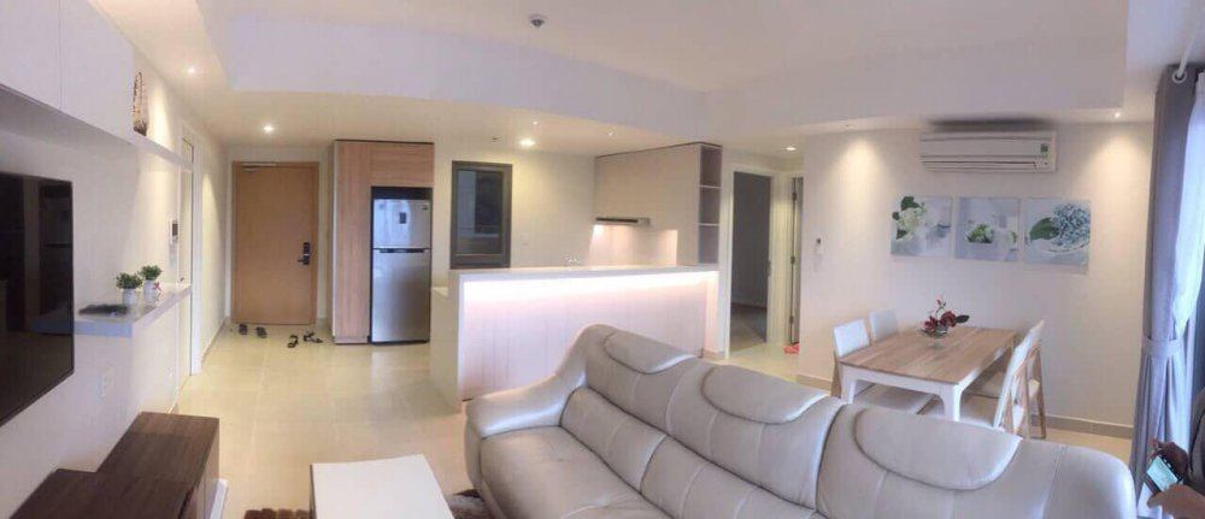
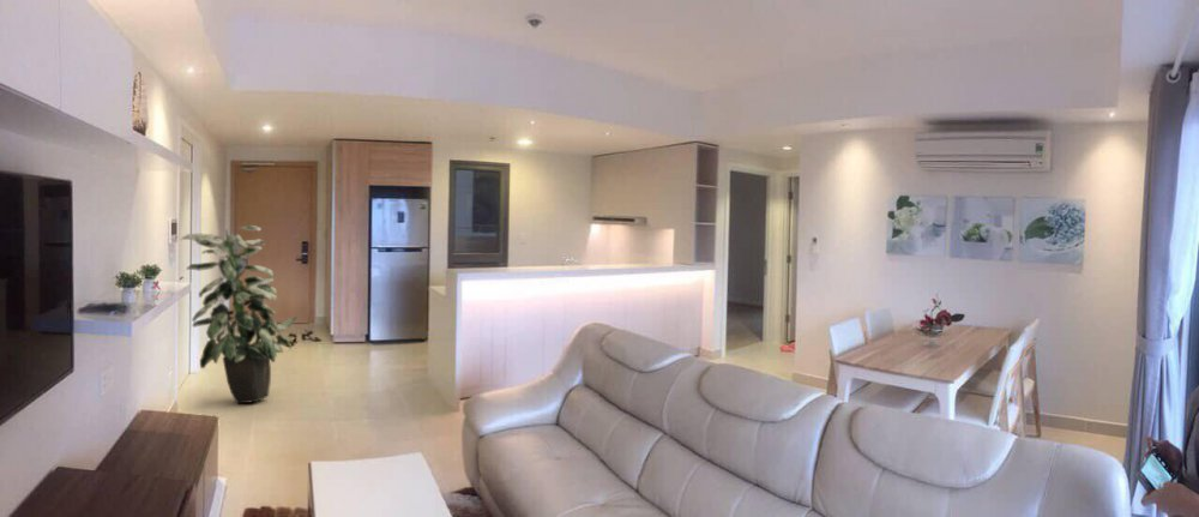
+ indoor plant (240, 314)
